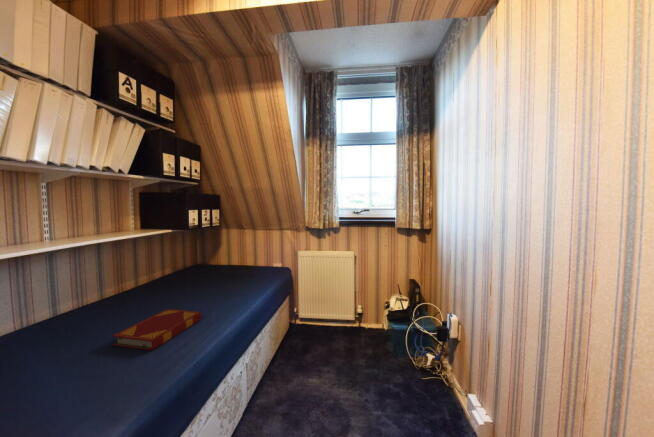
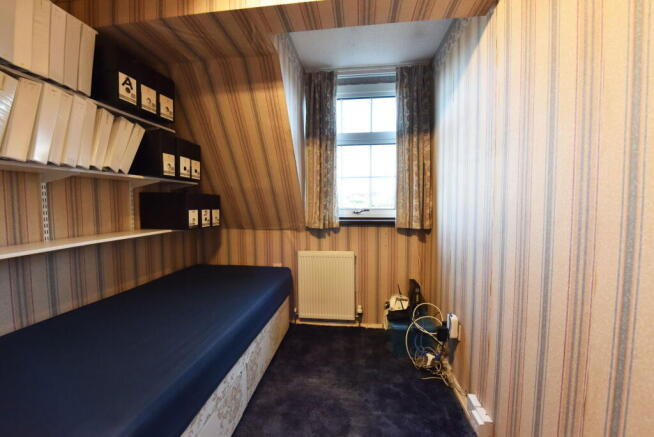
- hardback book (161, 326)
